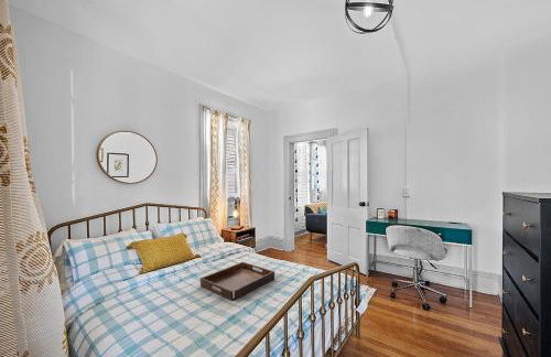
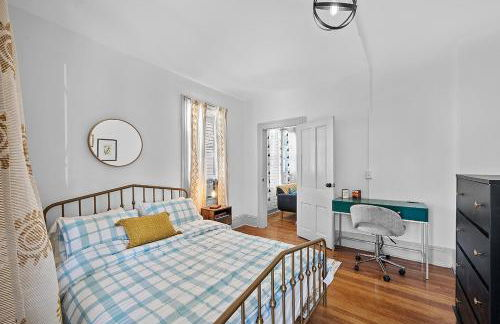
- serving tray (238, 278)
